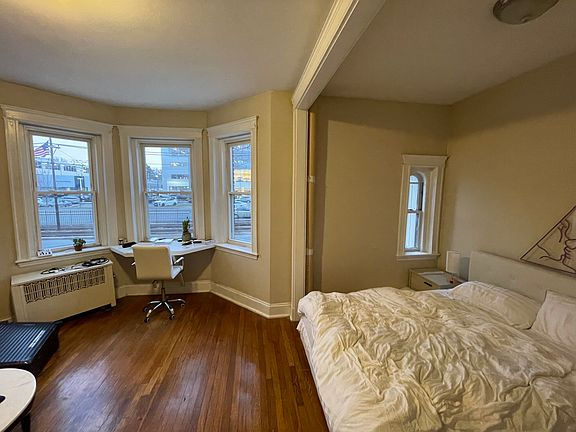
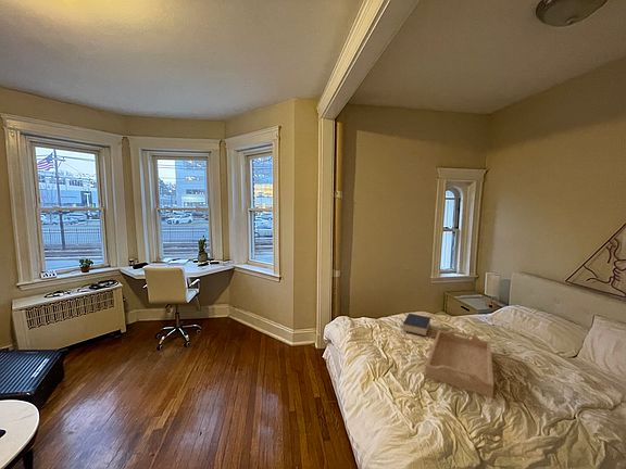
+ serving tray (460, 356)
+ book (416, 324)
